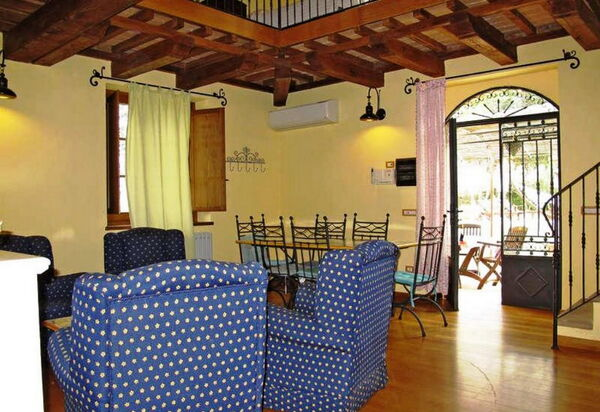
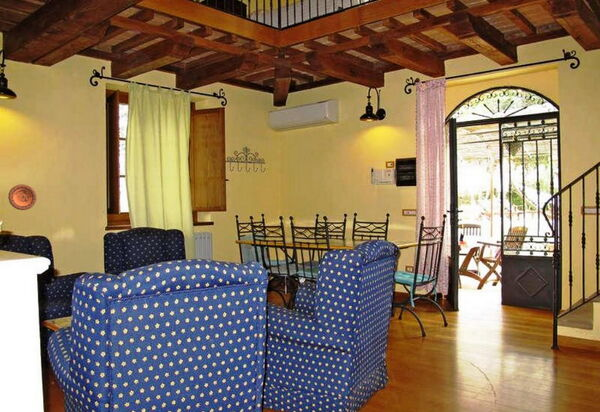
+ decorative plate (22, 197)
